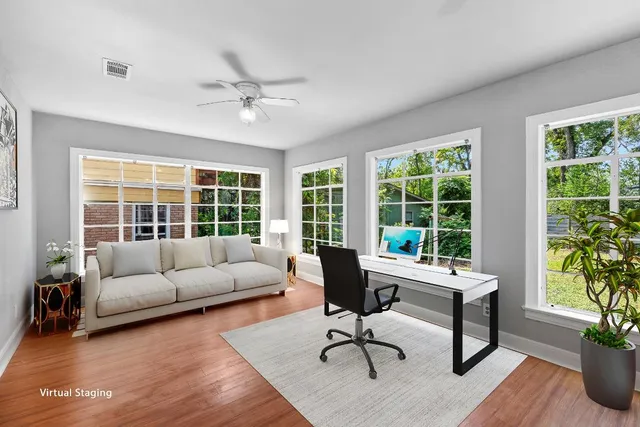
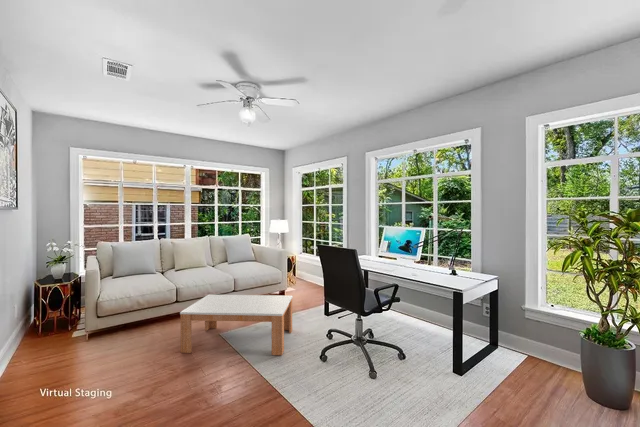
+ coffee table (241, 320)
